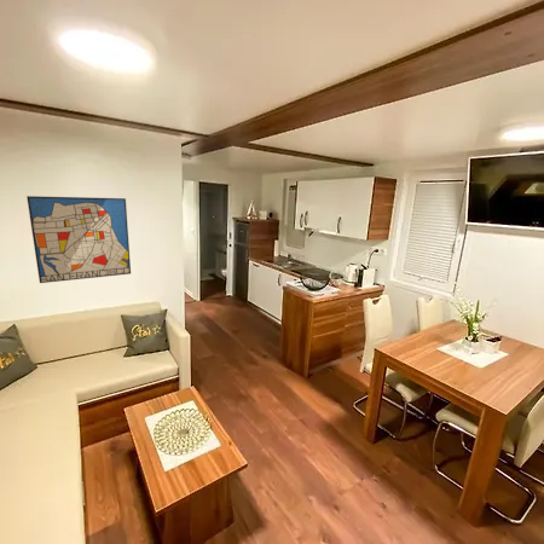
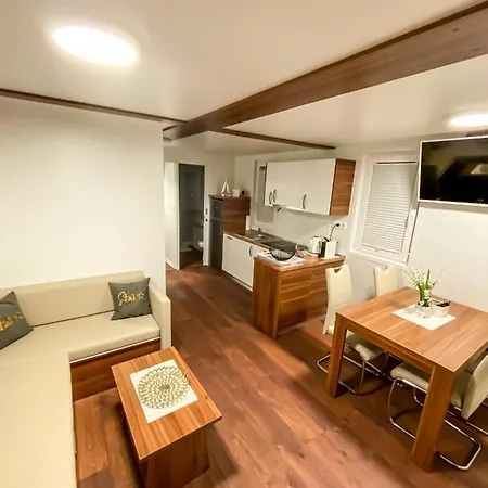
- wall art (83, 238)
